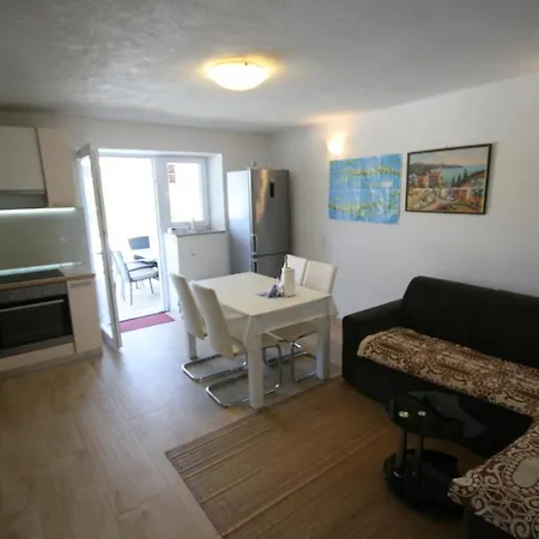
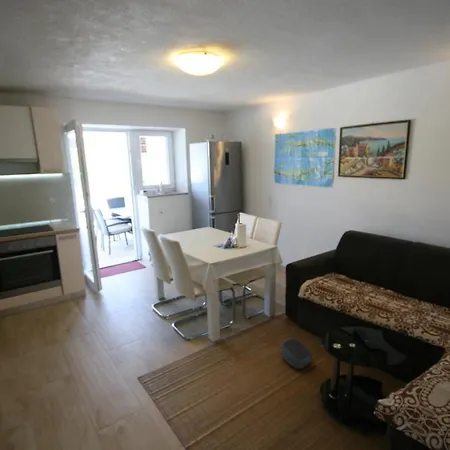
+ rock (295, 353)
